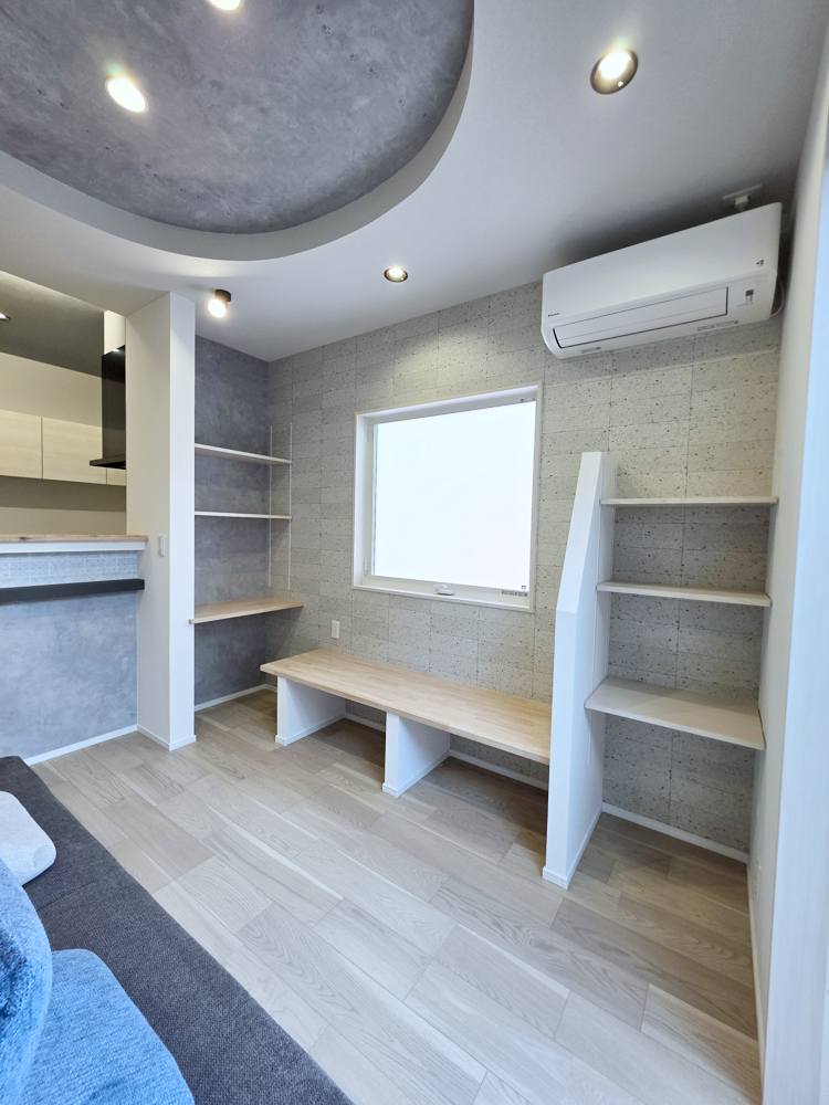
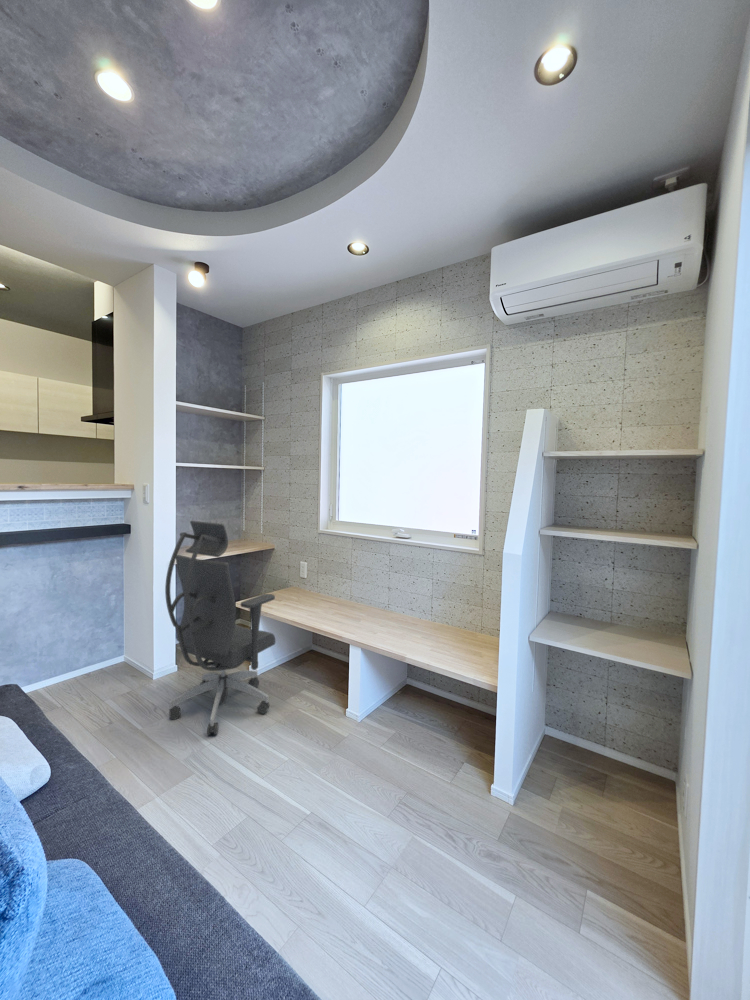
+ office chair (221, 615)
